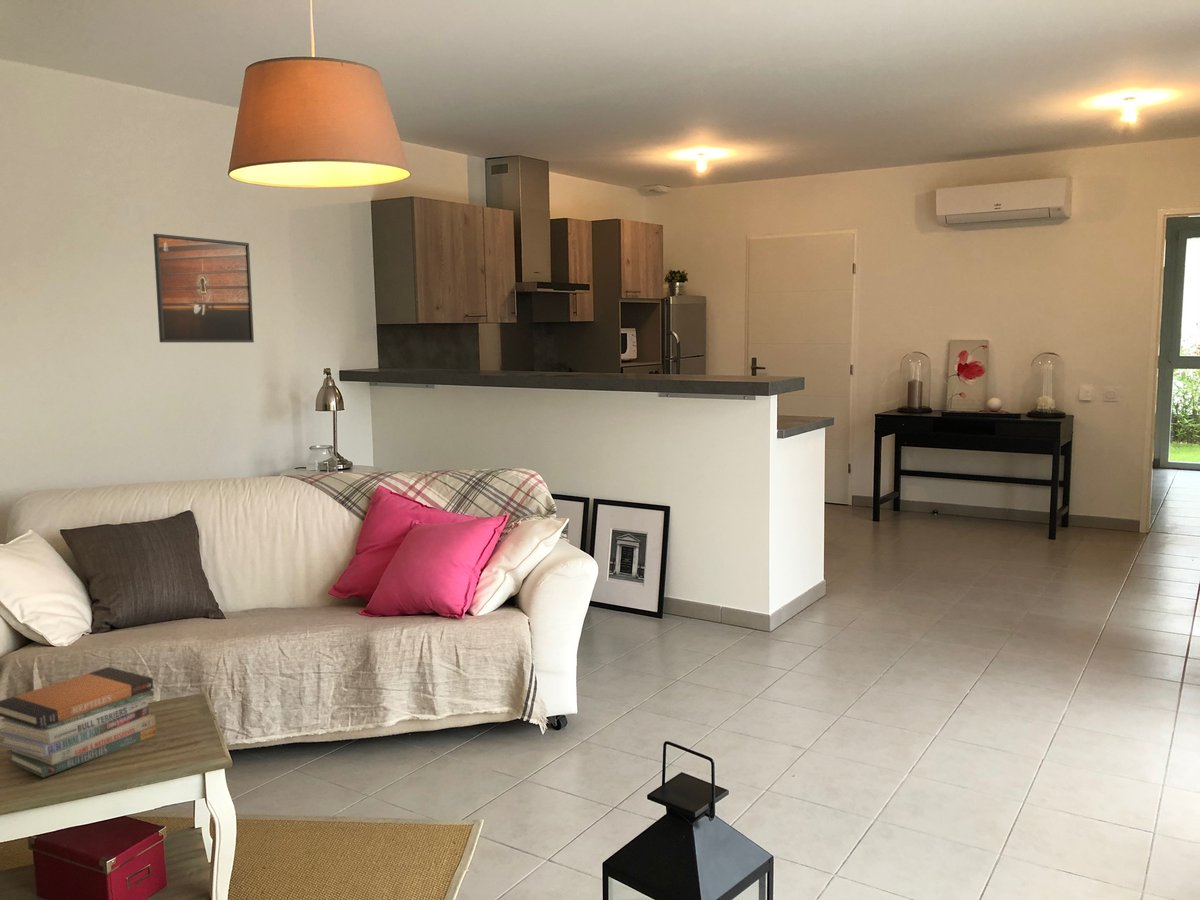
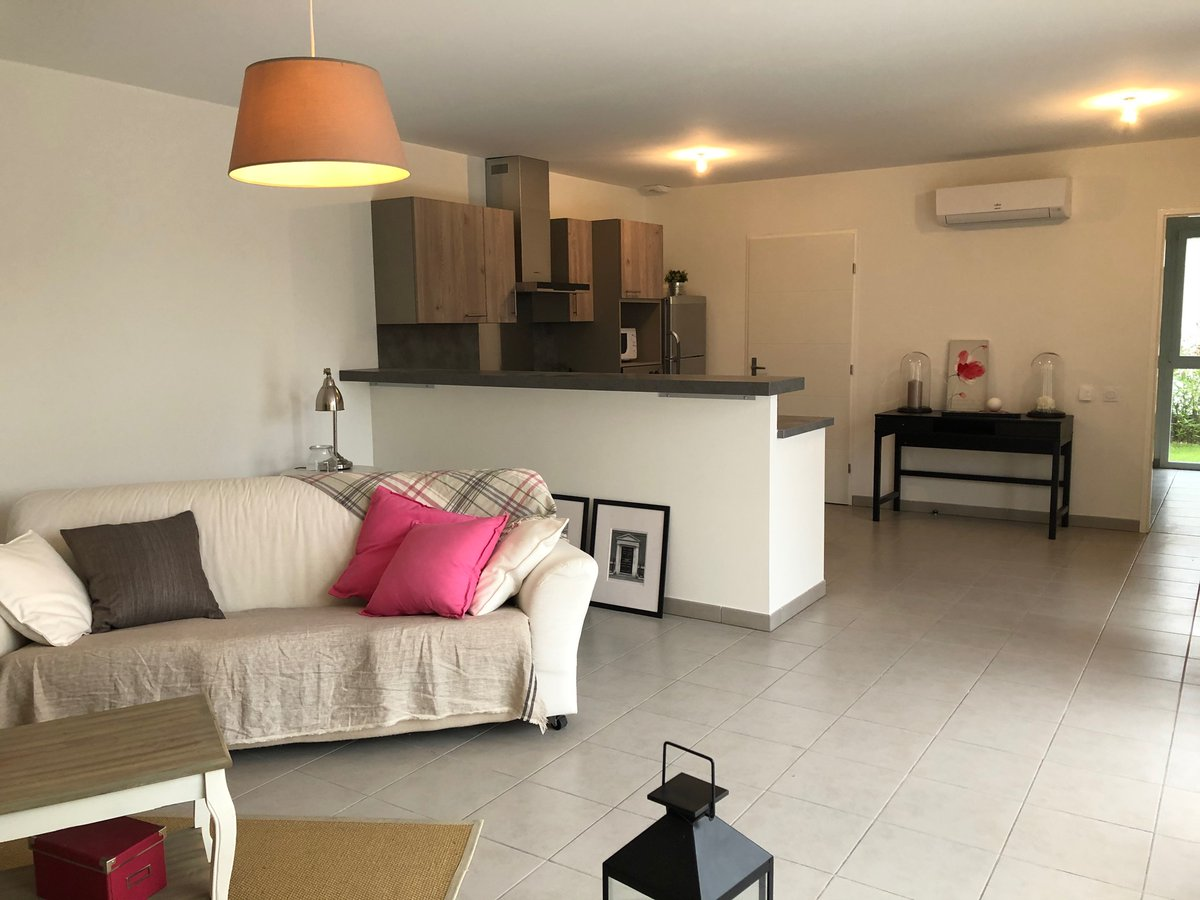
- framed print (206, 290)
- book stack (78, 719)
